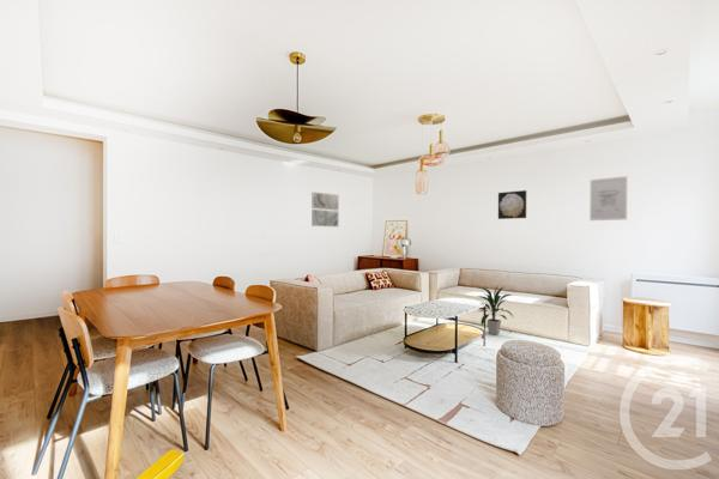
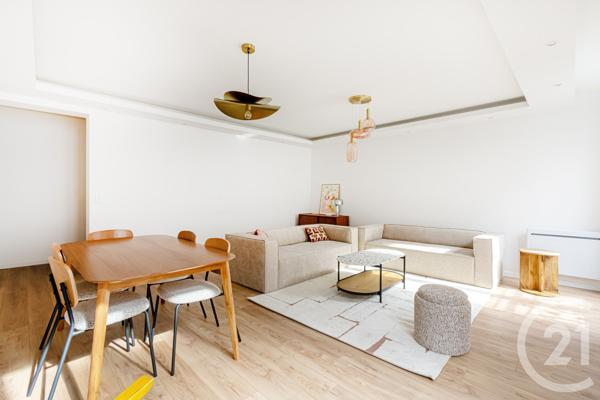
- wall art (512, 205)
- indoor plant (491, 308)
- wall art (325, 208)
- wall art (608, 199)
